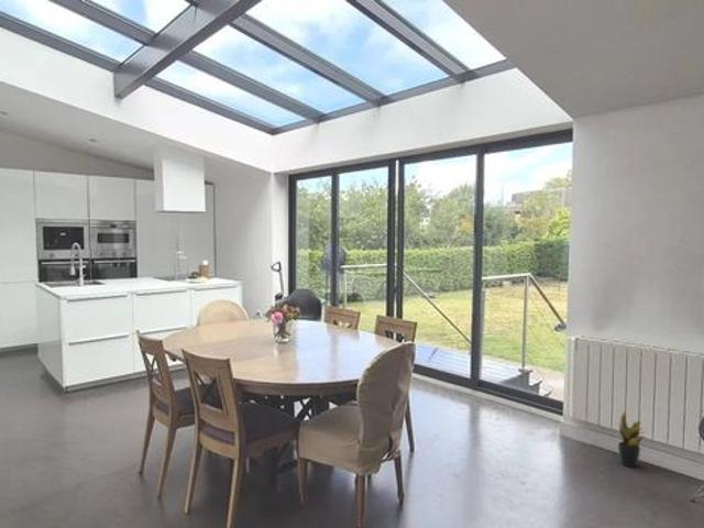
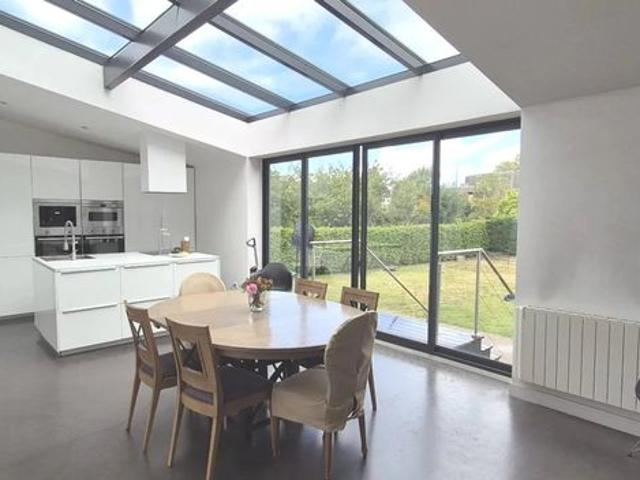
- potted plant (630, 438)
